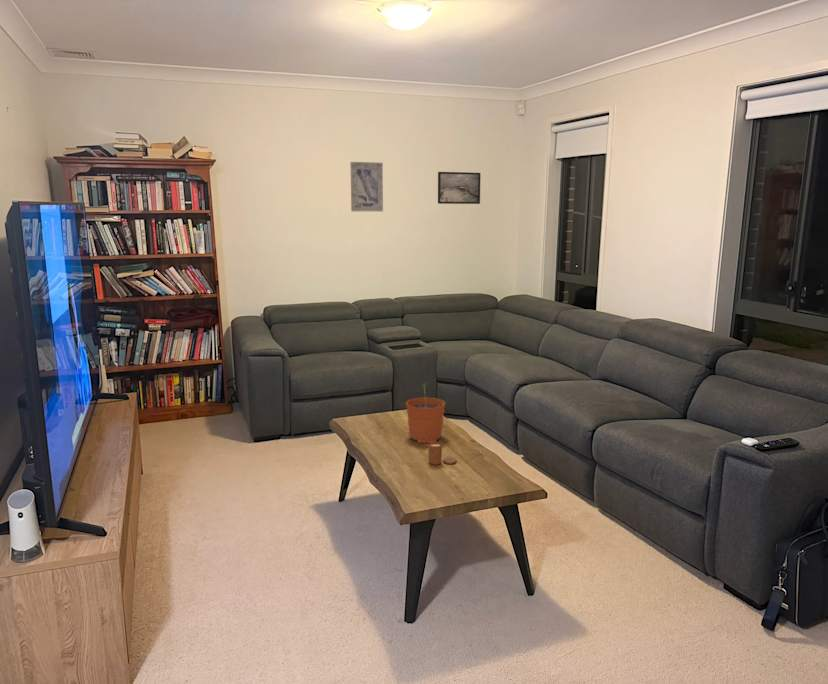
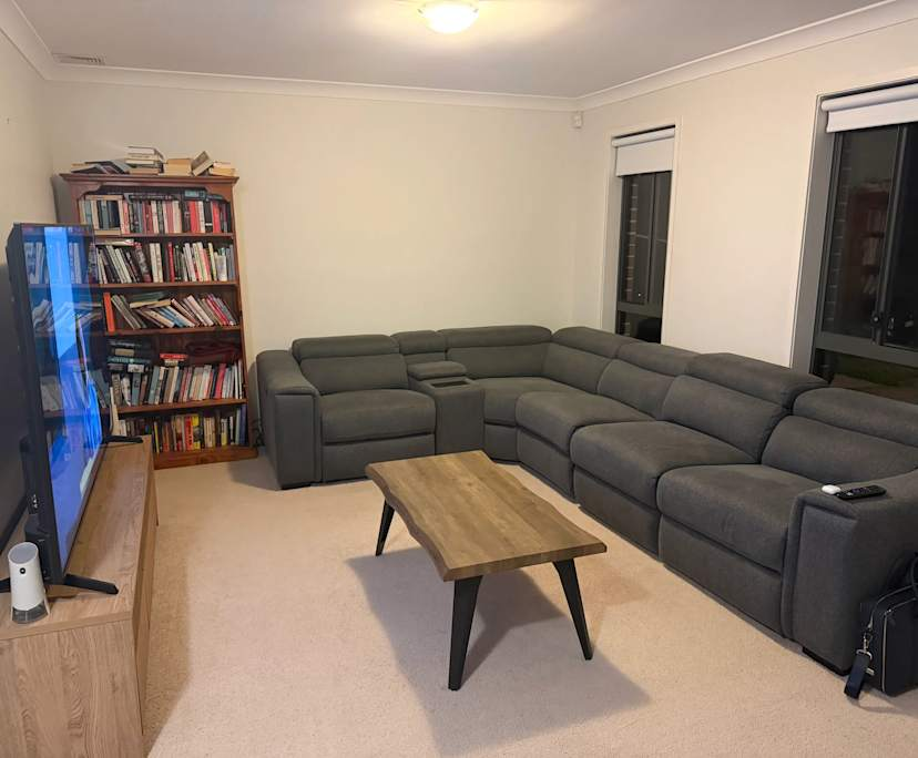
- candle (441, 452)
- plant pot (425, 411)
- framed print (459, 188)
- wall art (366, 187)
